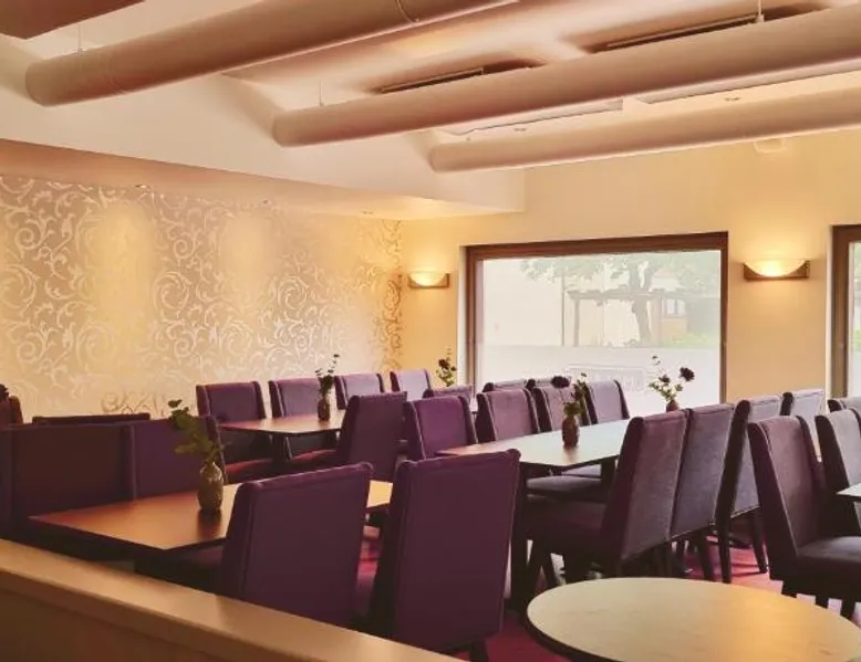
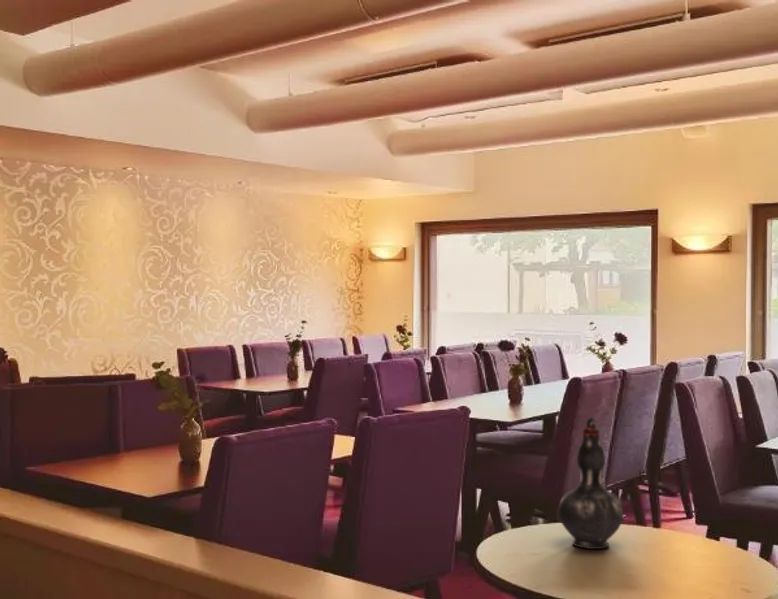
+ decorative vase (590, 481)
